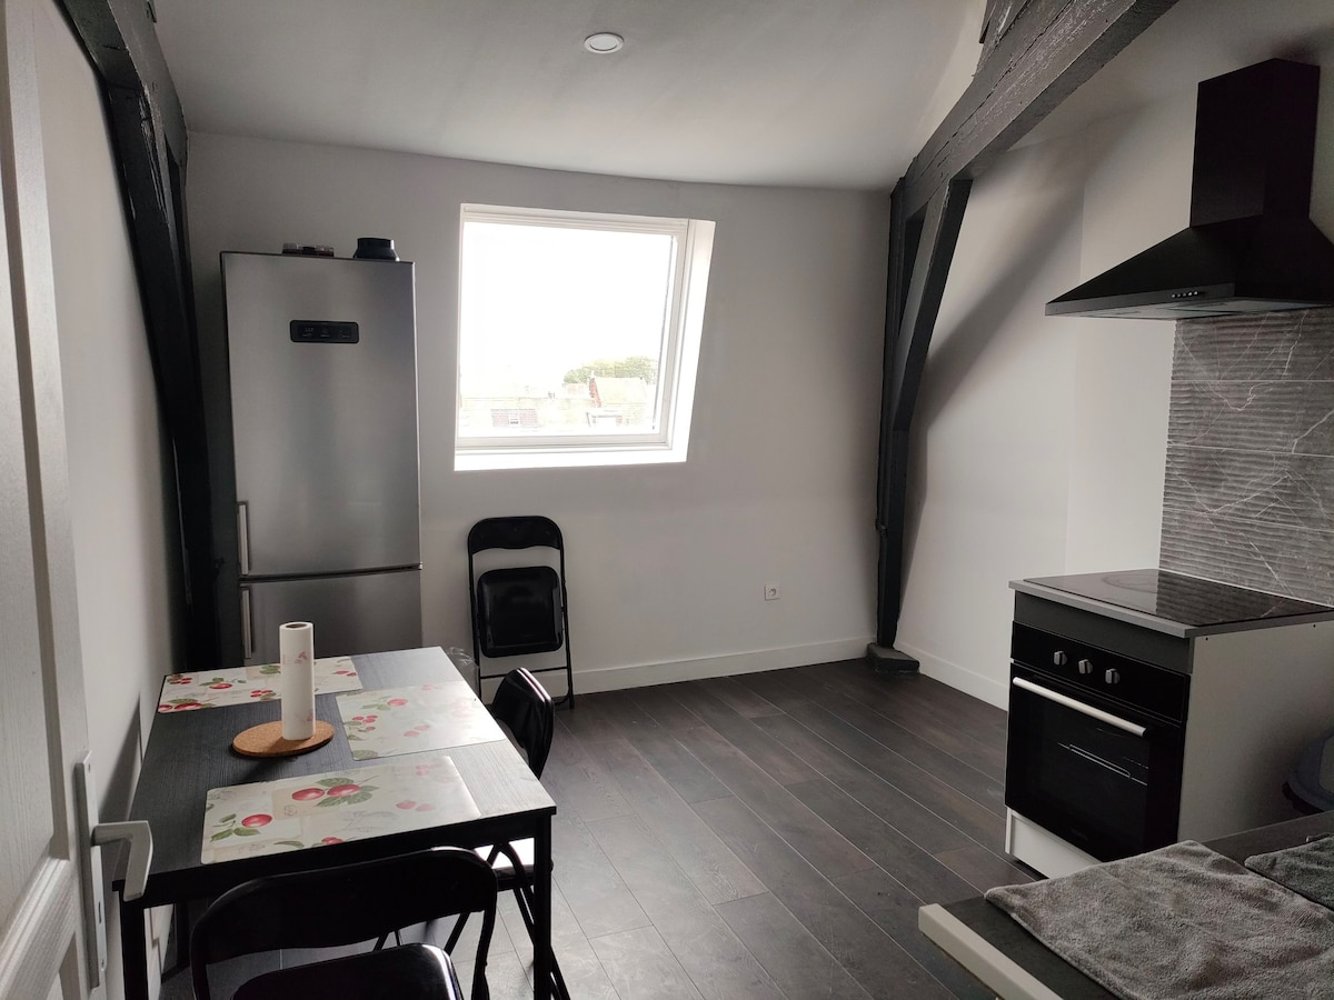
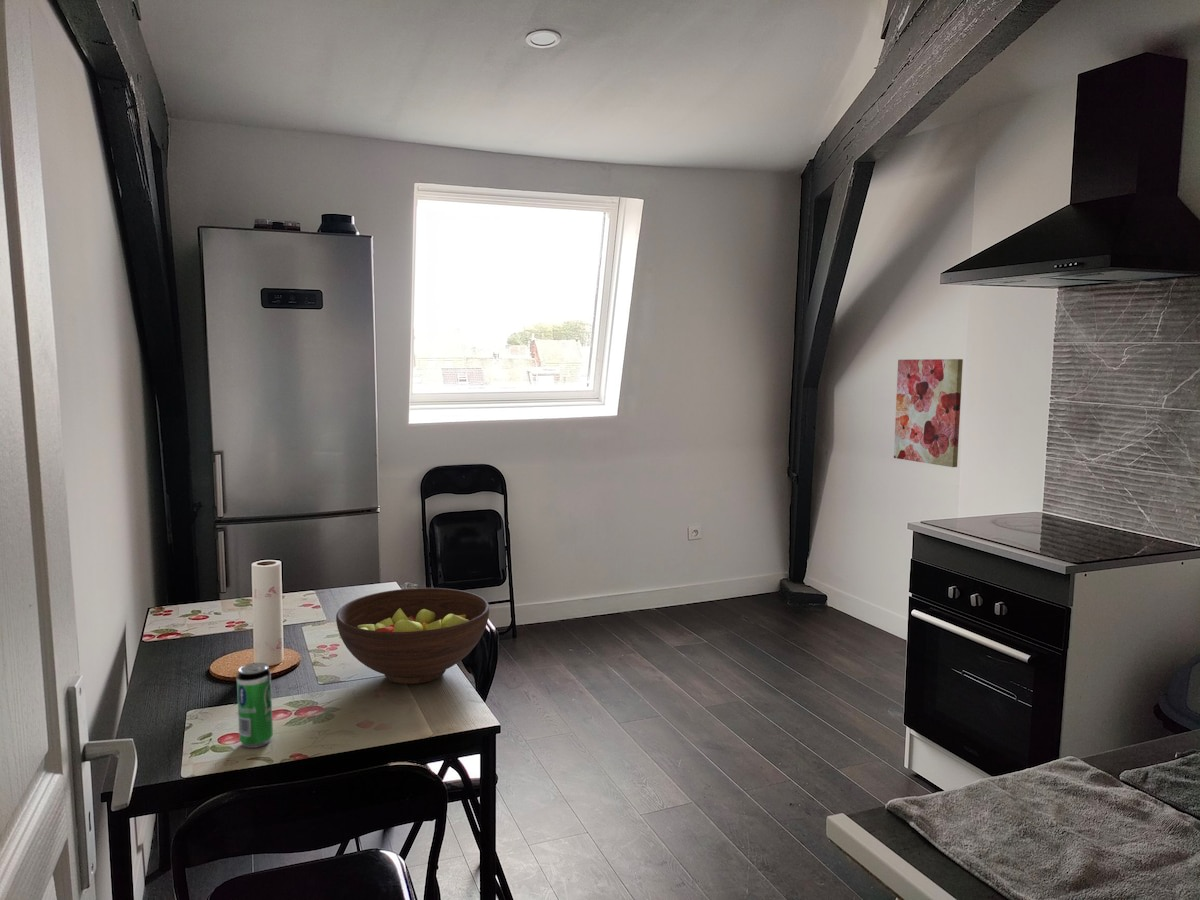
+ wall art (926, 411)
+ fruit bowl (414, 641)
+ beverage can (254, 704)
